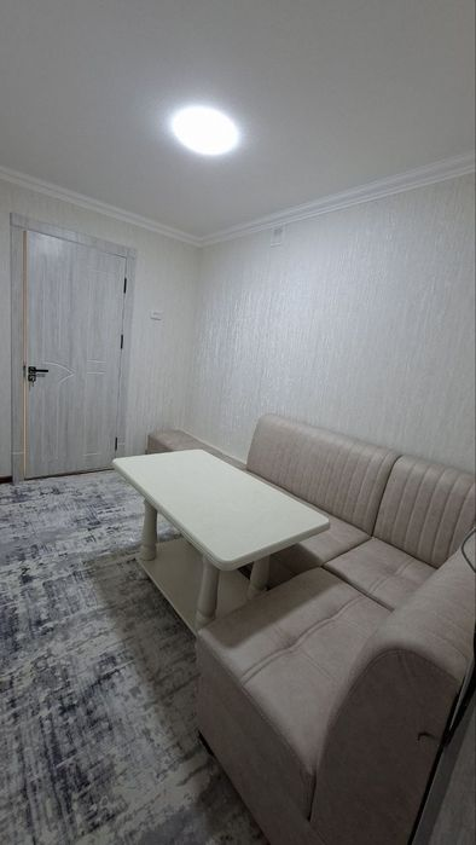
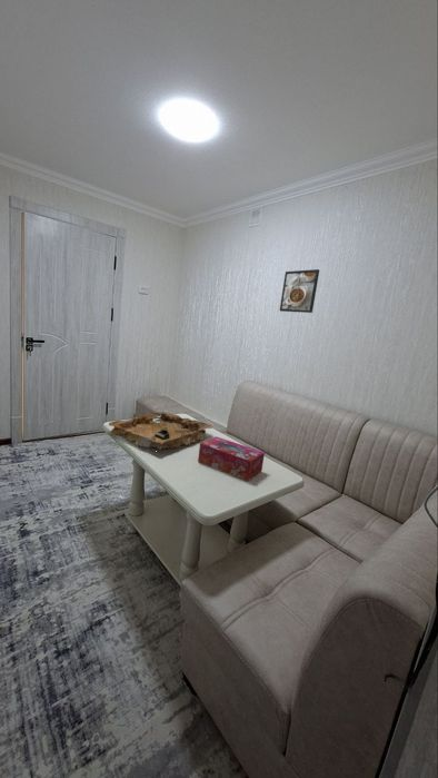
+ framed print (298, 290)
+ decorative tray (161, 429)
+ tissue box (230, 456)
